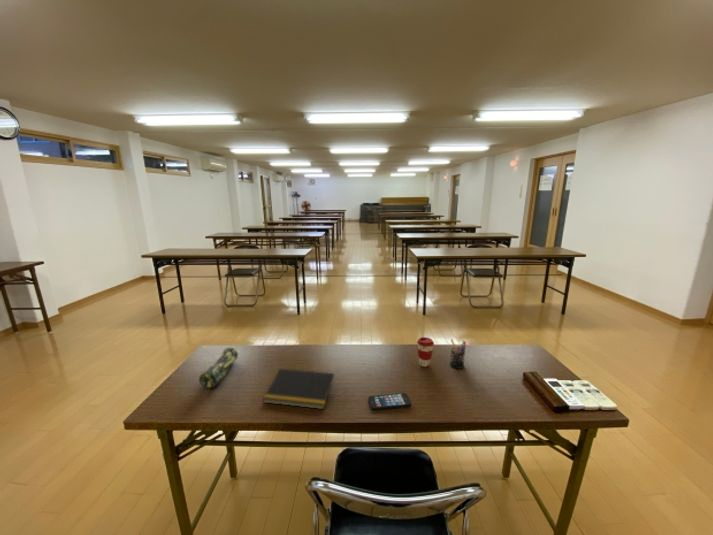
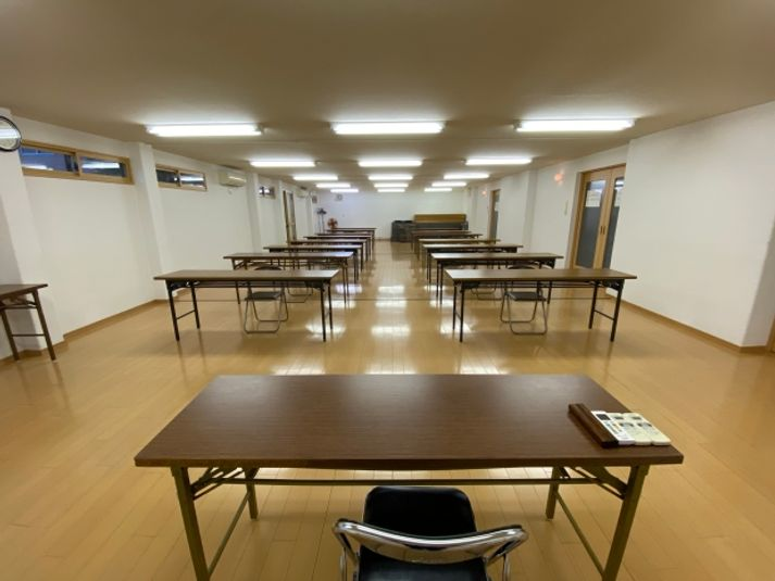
- smartphone (389, 401)
- notepad (300, 387)
- coffee cup (425, 352)
- pen holder (459, 352)
- pencil case (220, 366)
